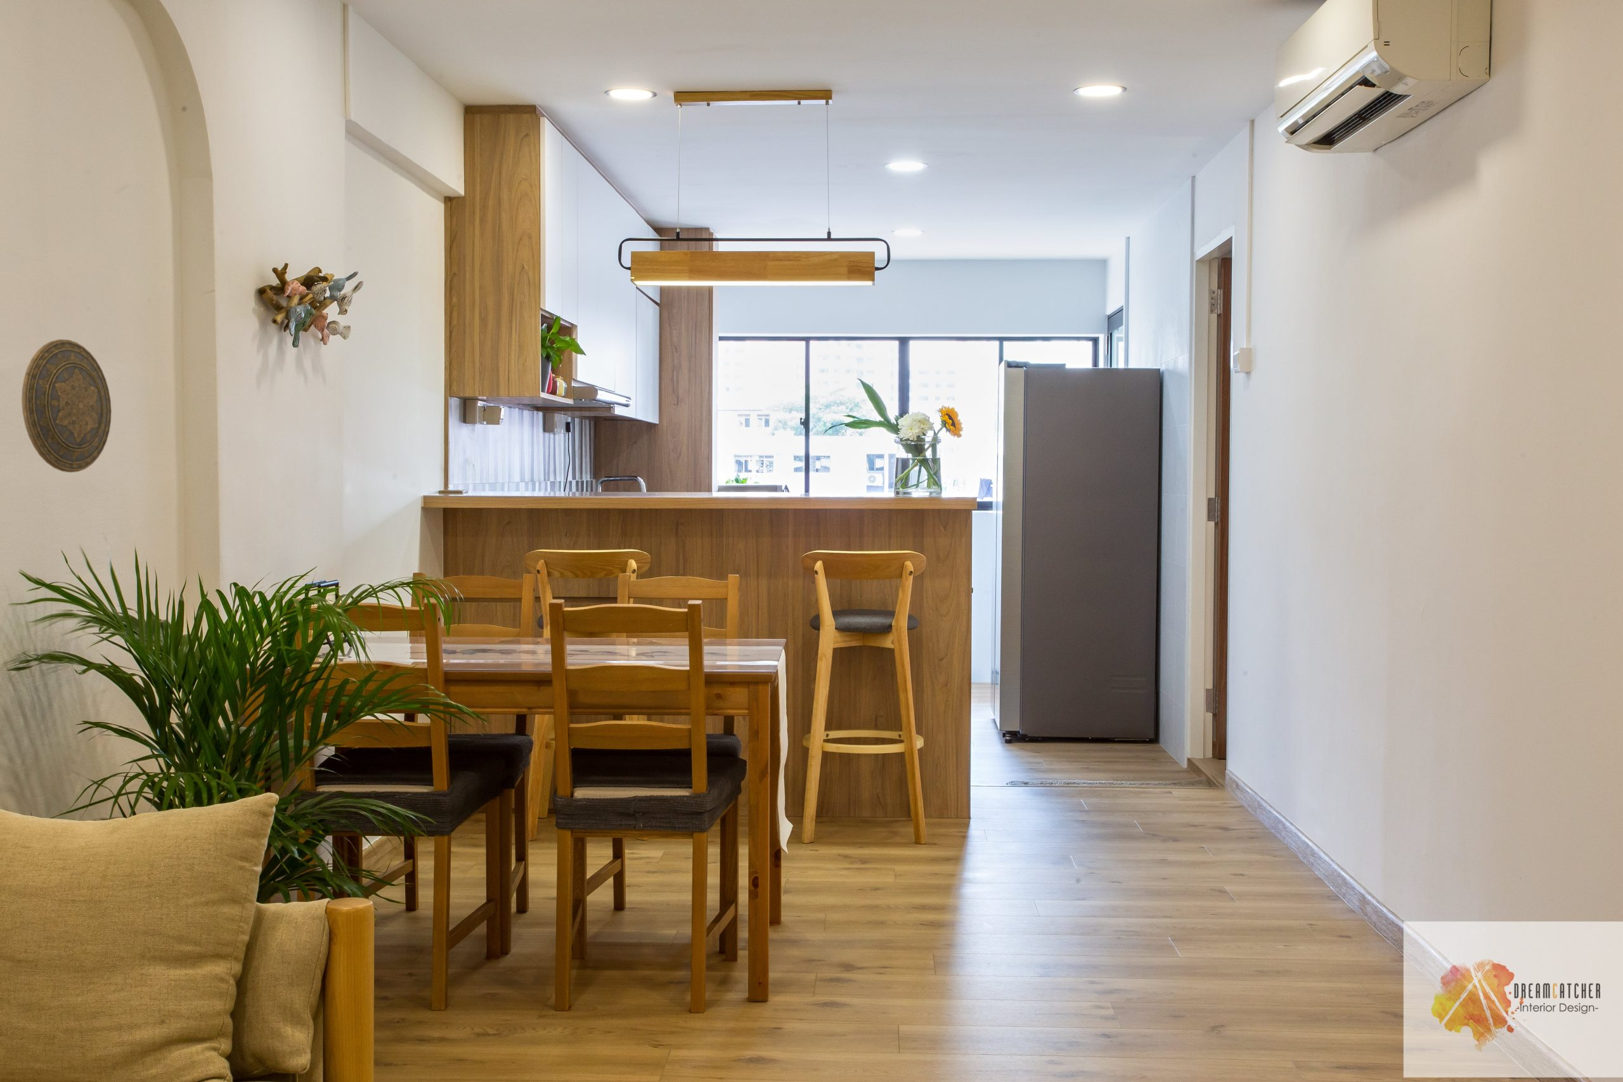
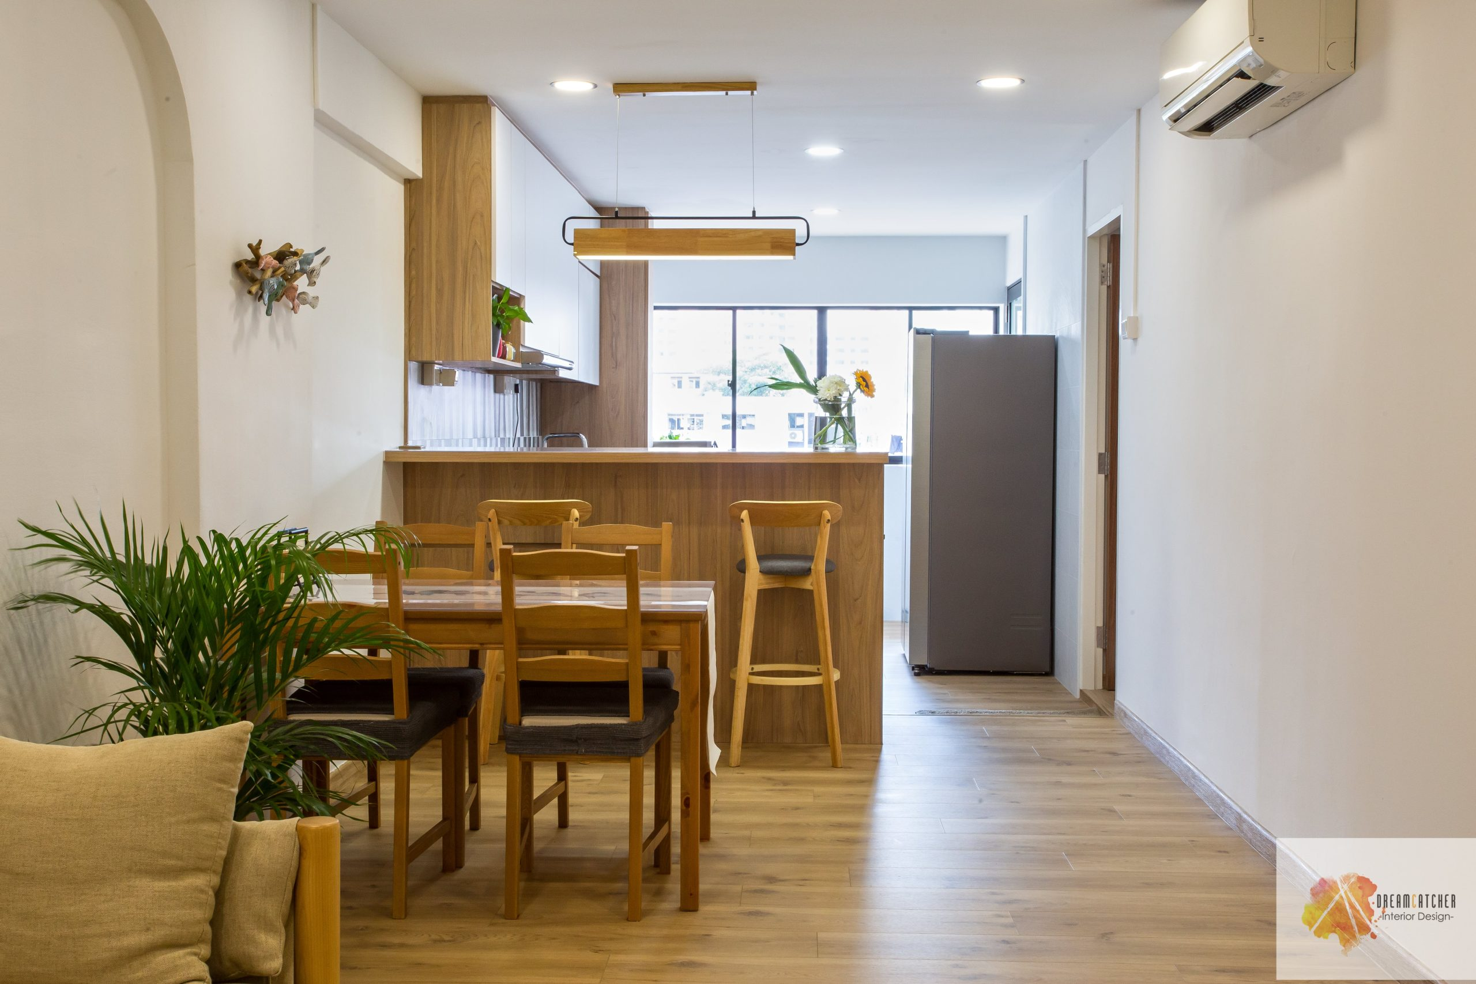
- decorative plate (74, 406)
